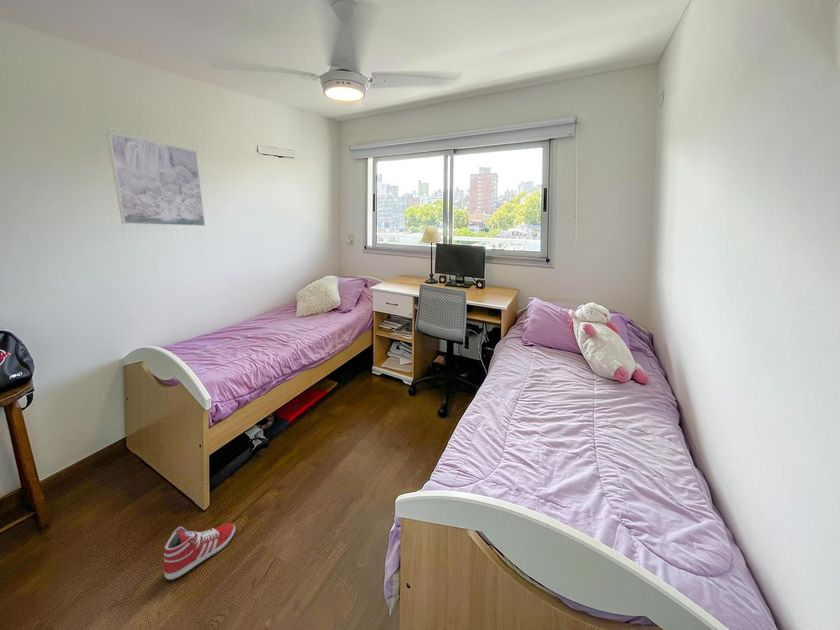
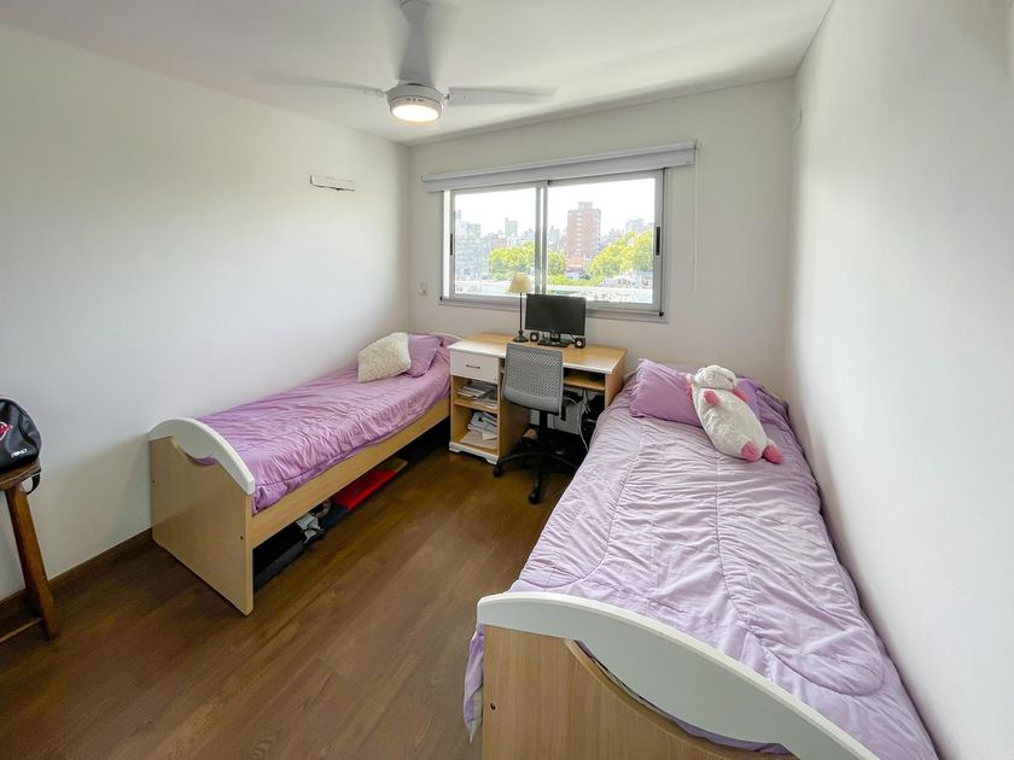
- sneaker (201, 537)
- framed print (161, 184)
